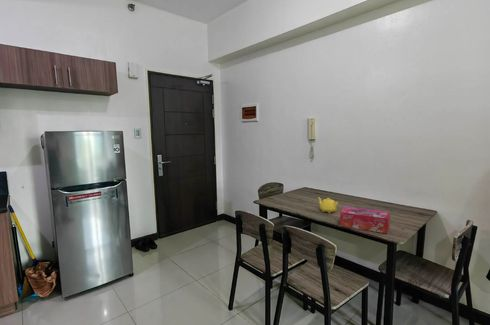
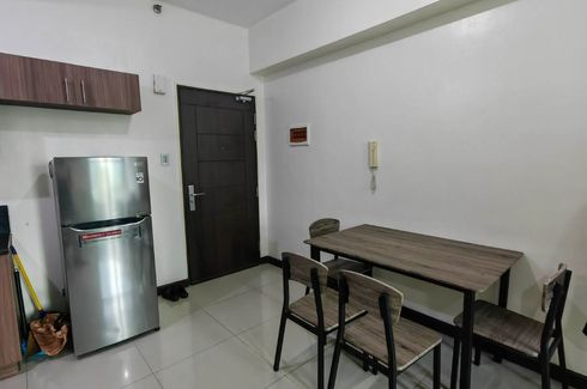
- tissue box (364, 219)
- teapot (327, 204)
